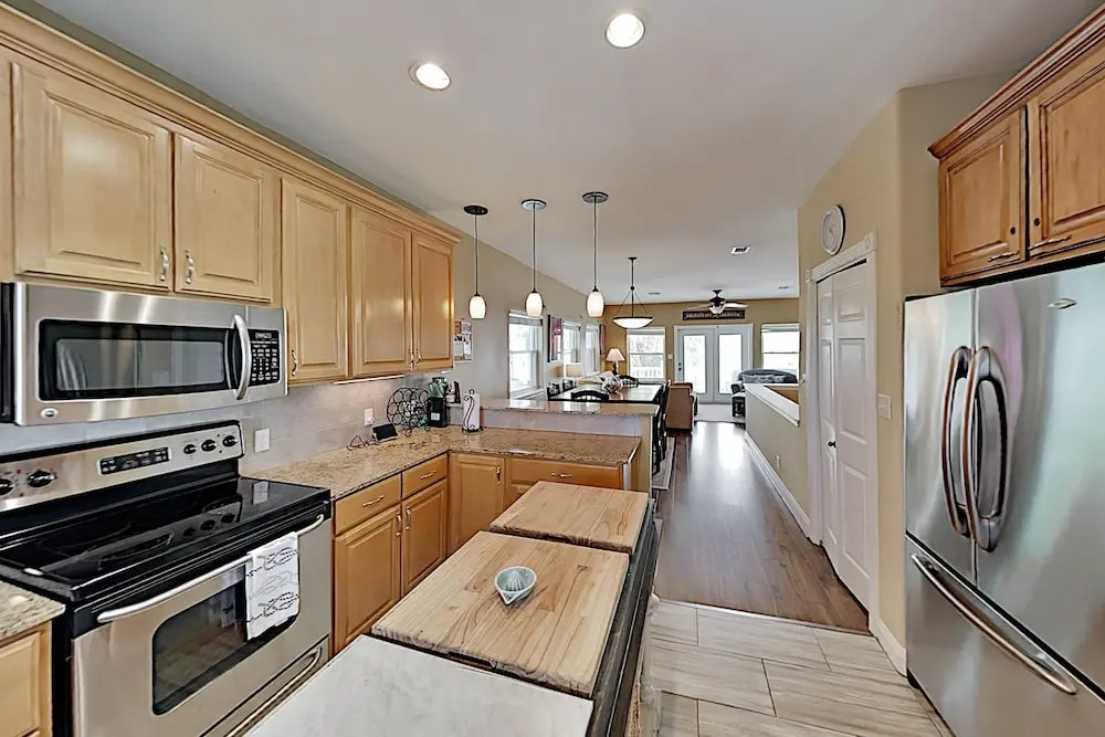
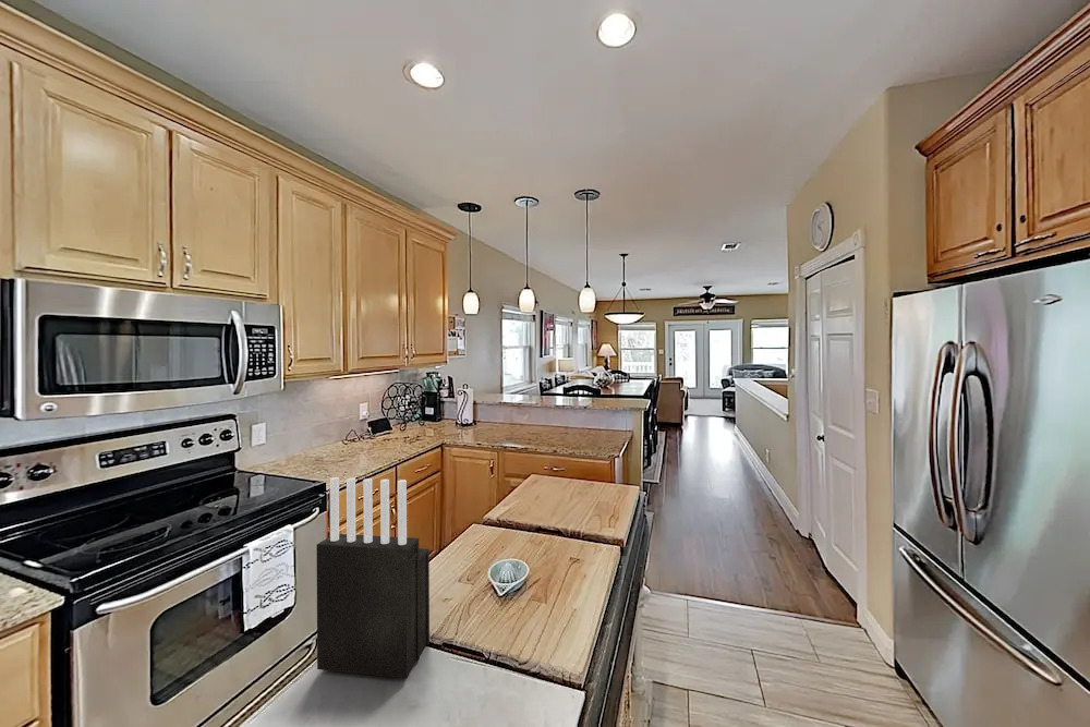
+ knife block (378, 564)
